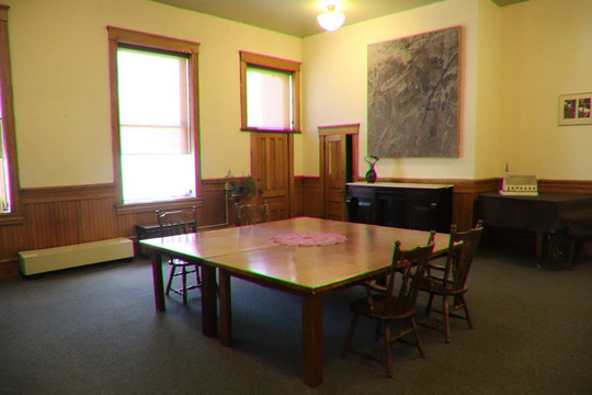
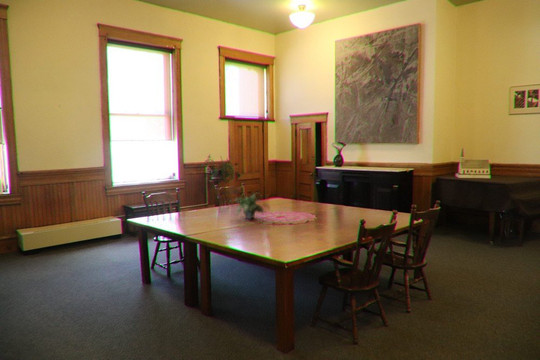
+ potted plant (250, 205)
